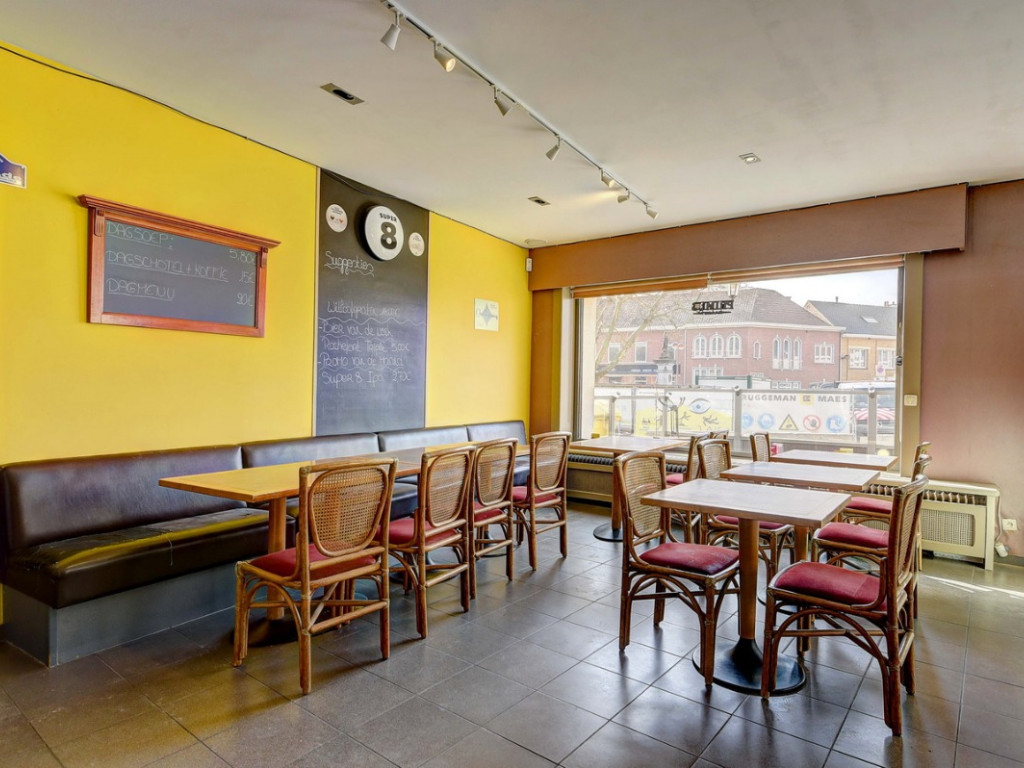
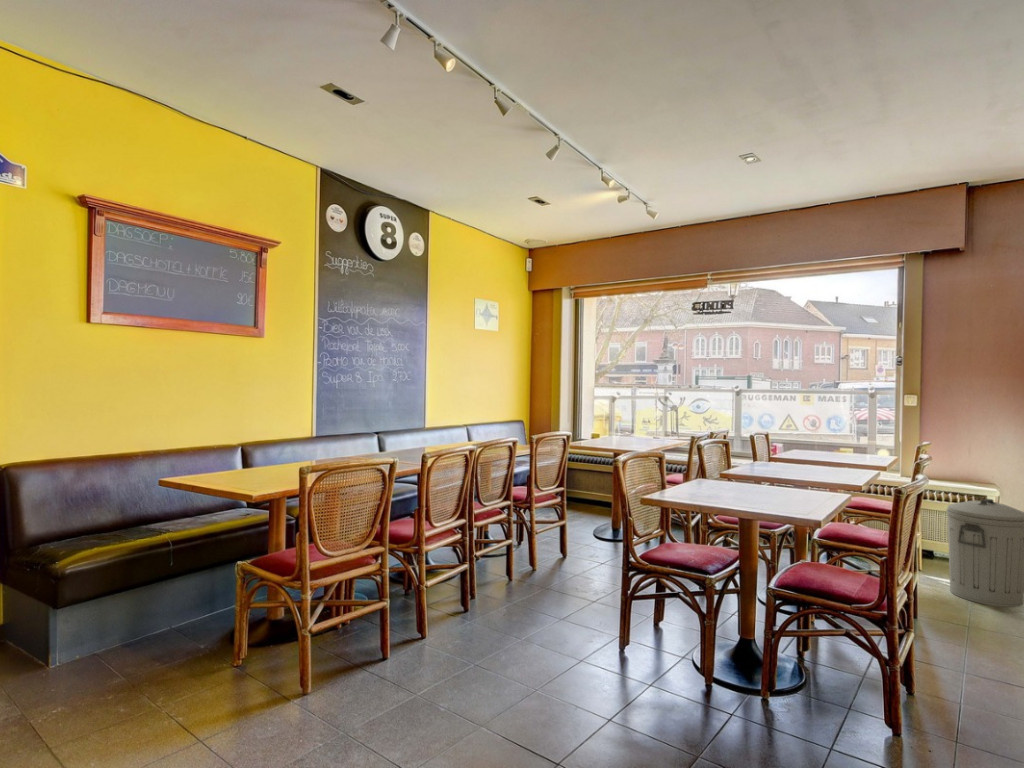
+ trash can (986, 547)
